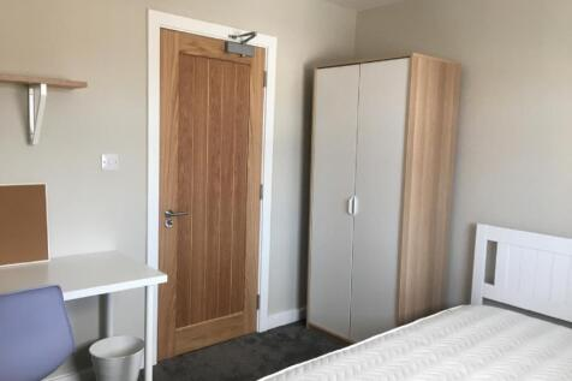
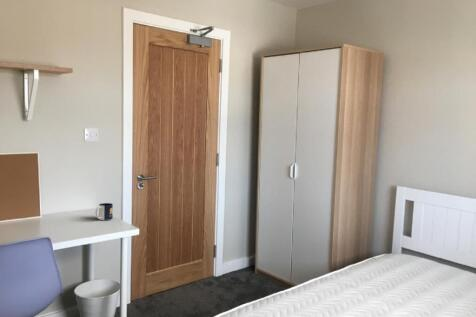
+ mug (103, 212)
